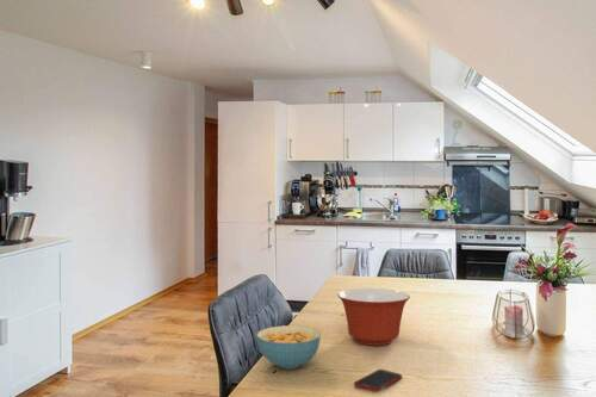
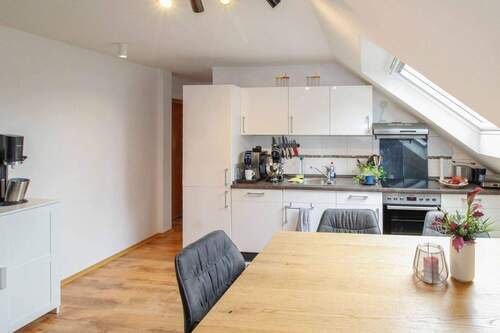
- cell phone (378, 379)
- cereal bowl (288, 349)
- mixing bowl (373, 317)
